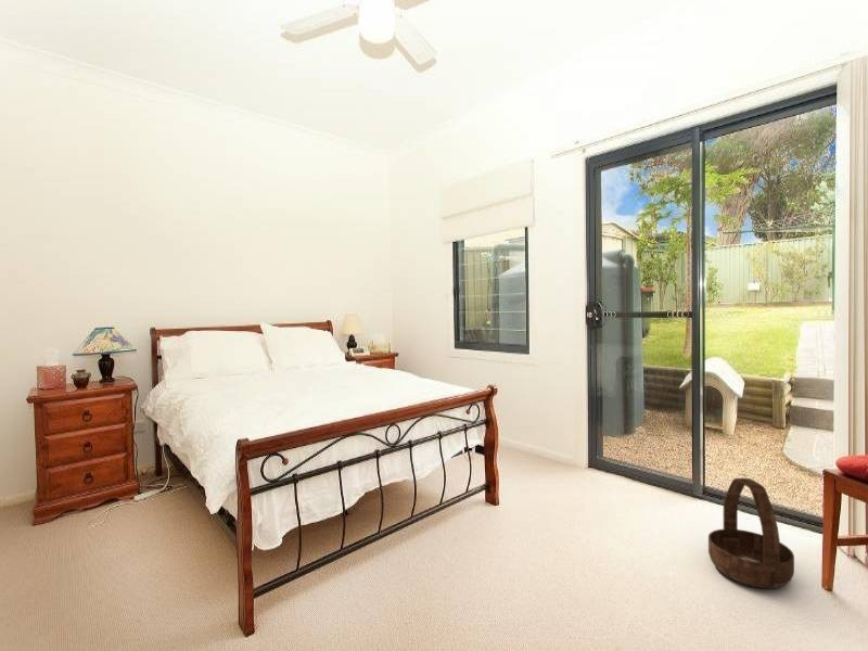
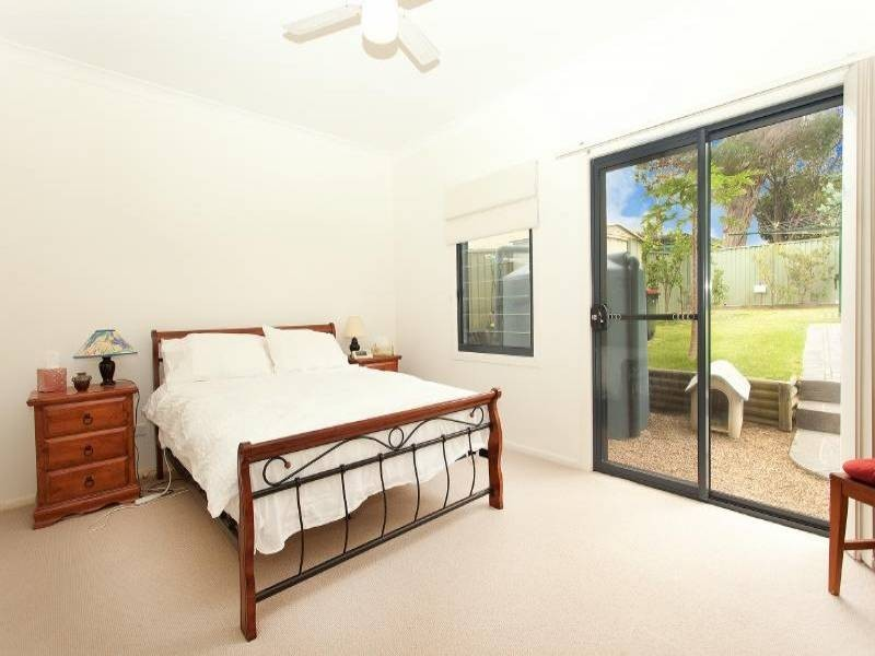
- basket (746, 531)
